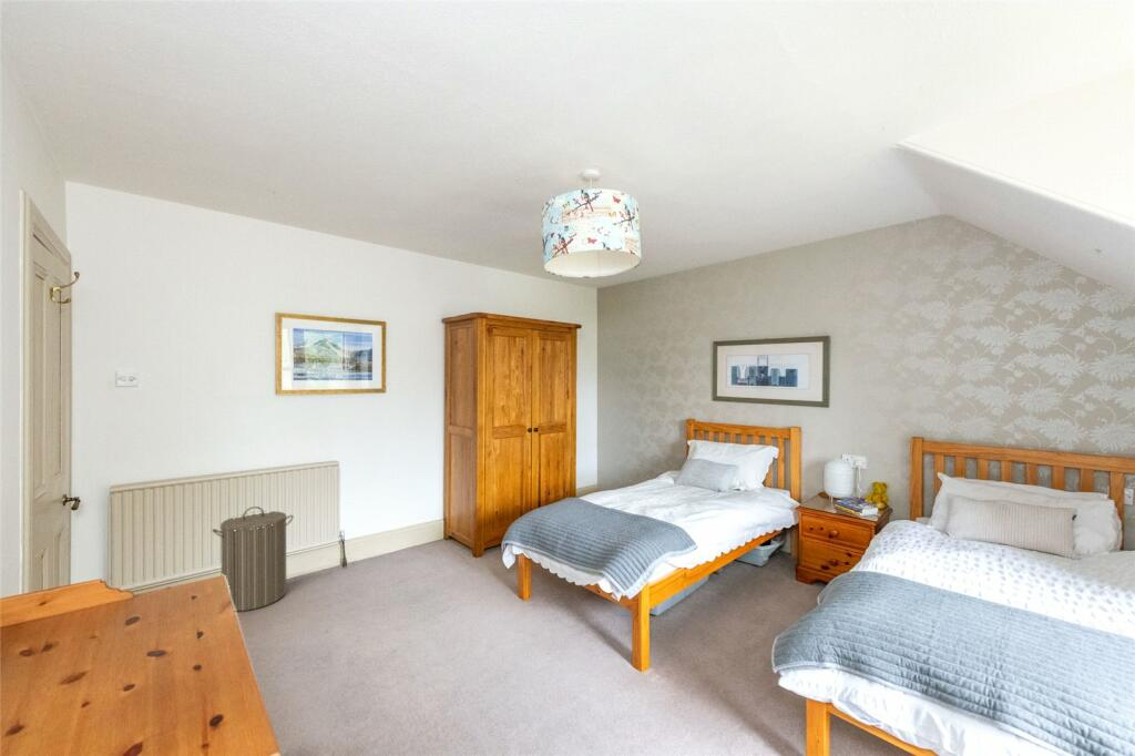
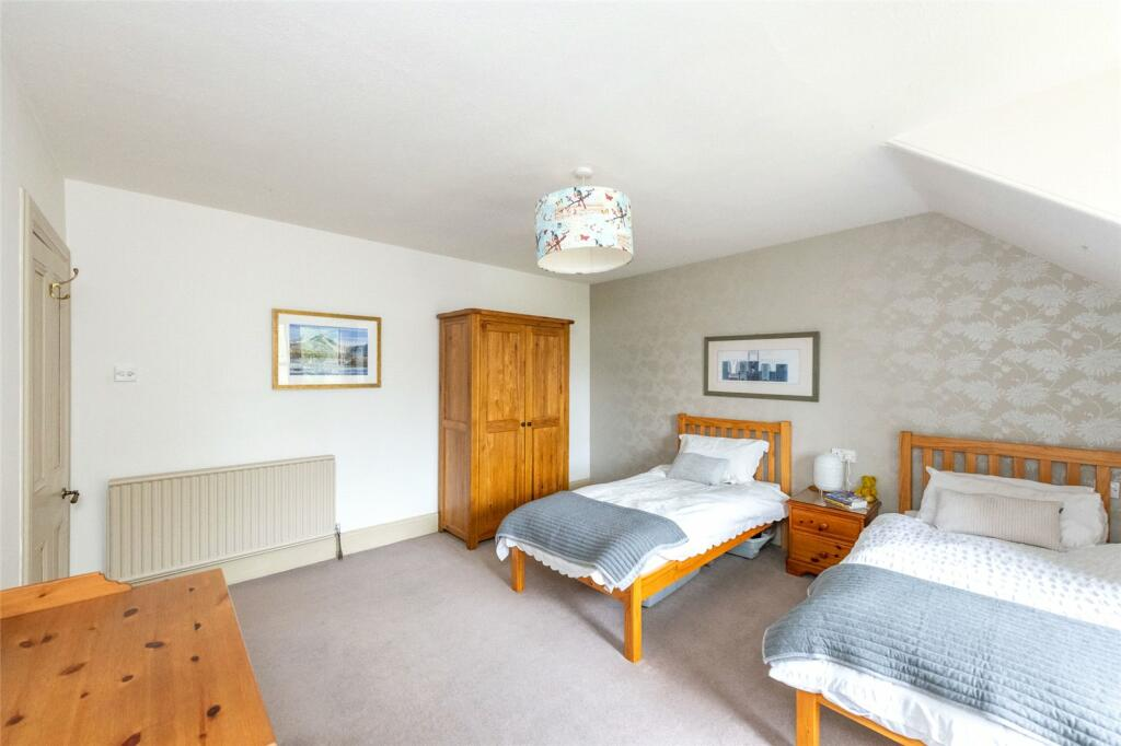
- laundry hamper (254, 552)
